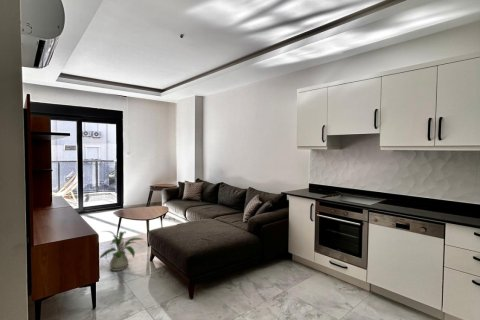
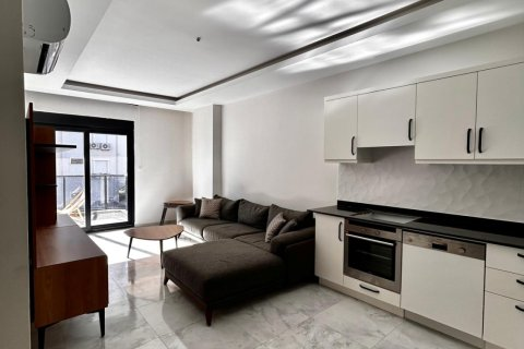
- house plant (122, 248)
